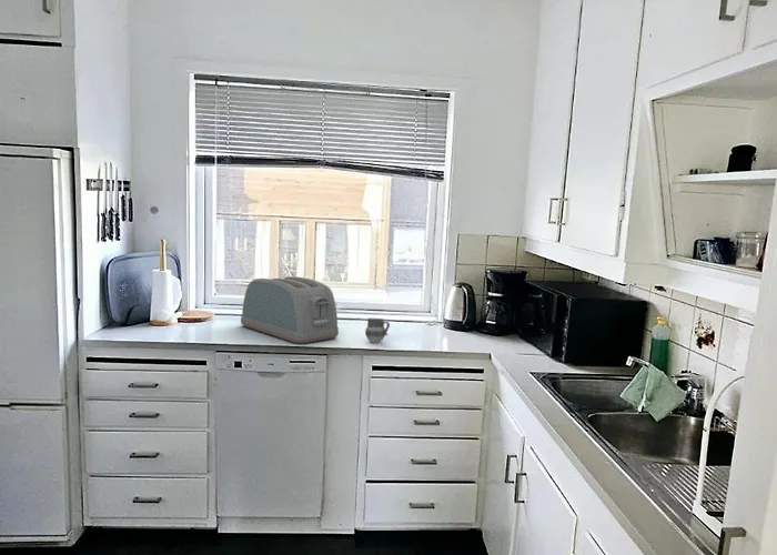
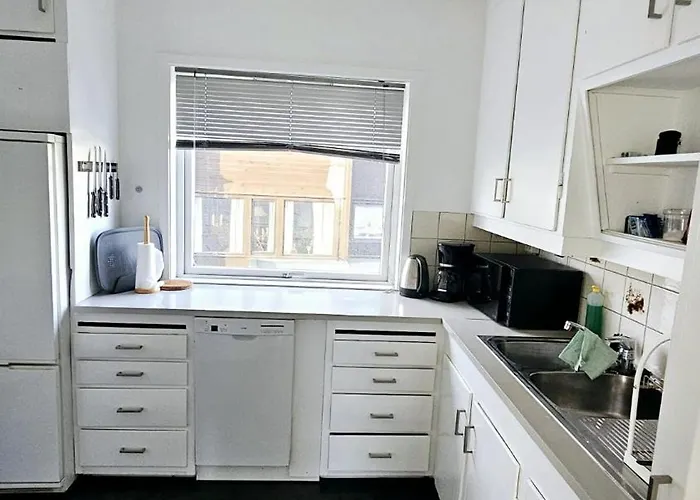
- toaster (290, 305)
- cup (377, 330)
